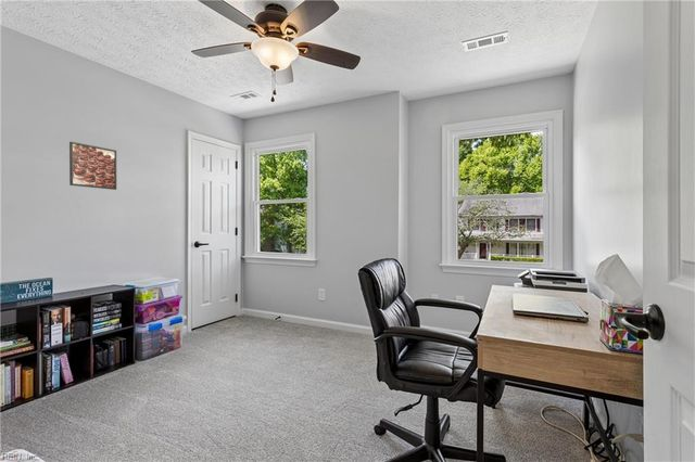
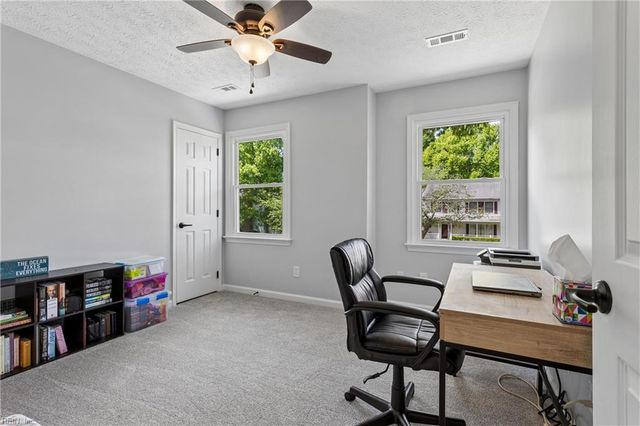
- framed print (93, 166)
